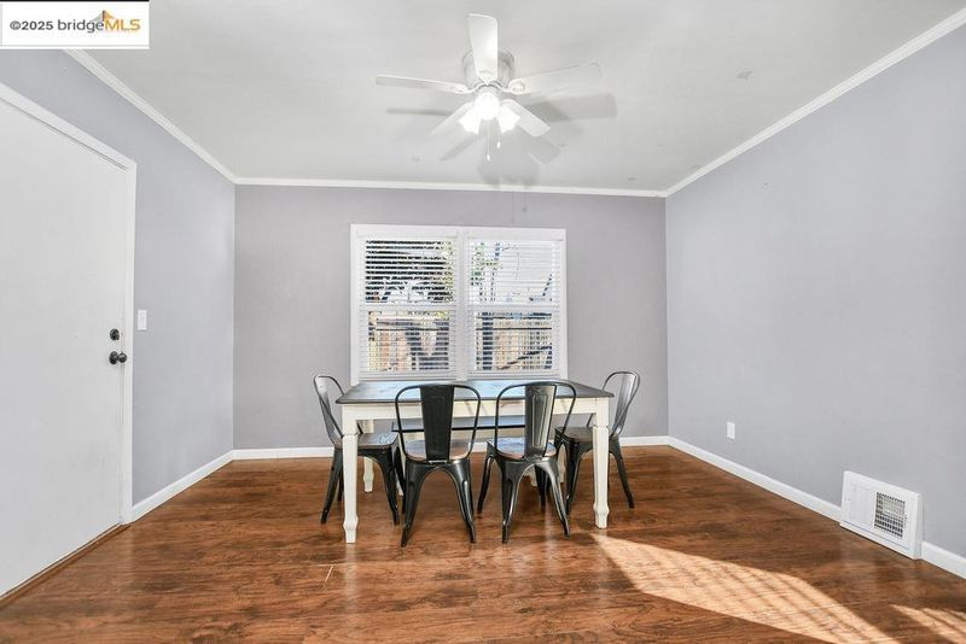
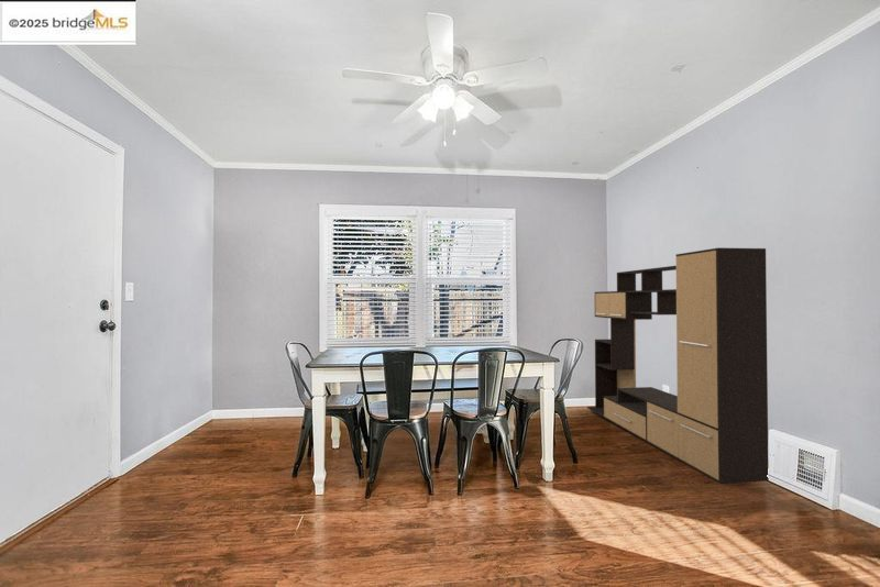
+ media console (635, 347)
